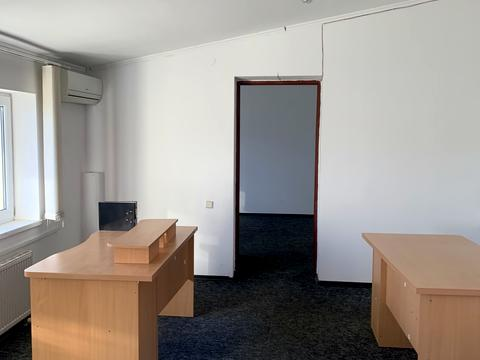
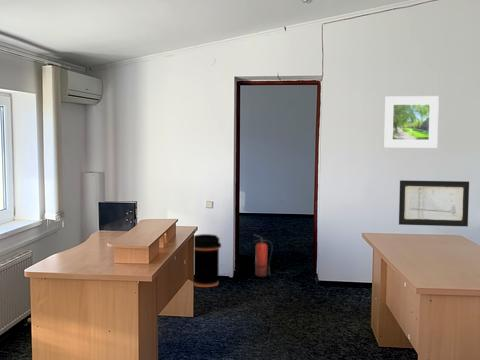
+ fire extinguisher (262, 255)
+ wall art (433, 203)
+ trash can (205, 259)
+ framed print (410, 122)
